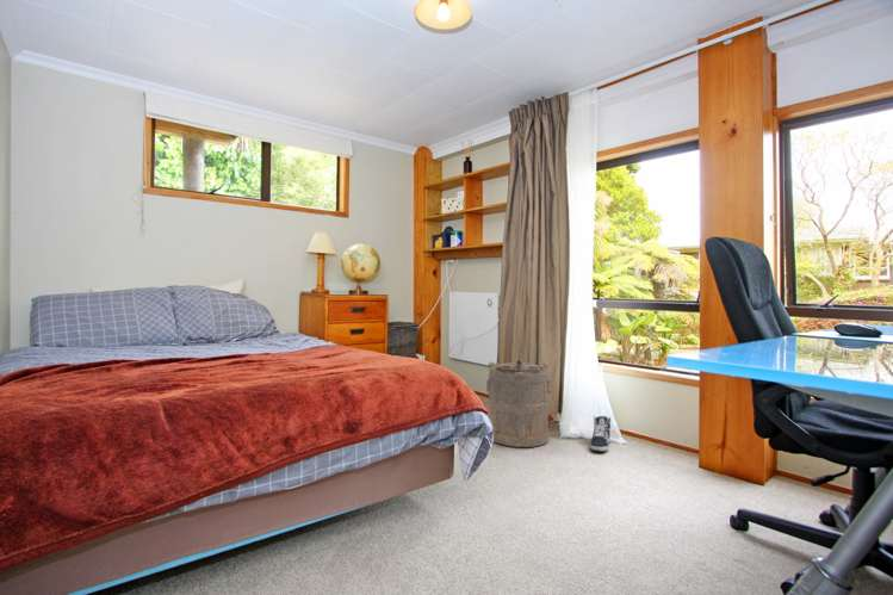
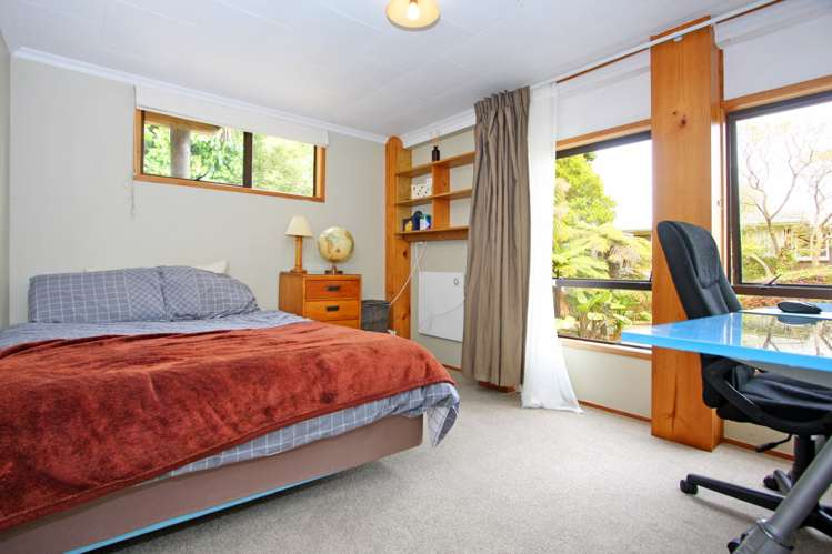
- laundry hamper (516, 398)
- sneaker (600, 432)
